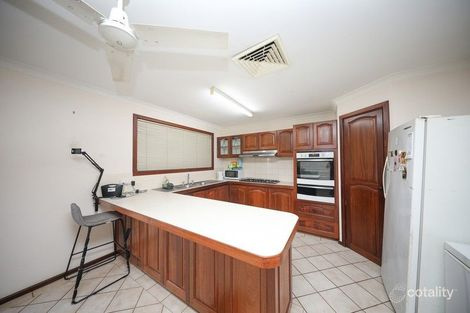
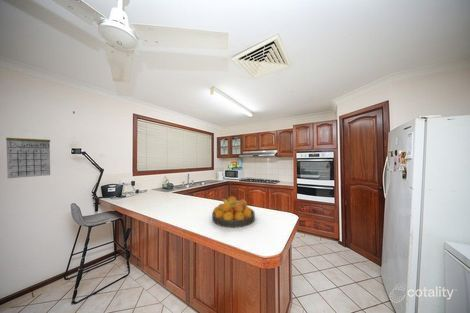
+ calendar (30, 153)
+ fruit bowl (233, 208)
